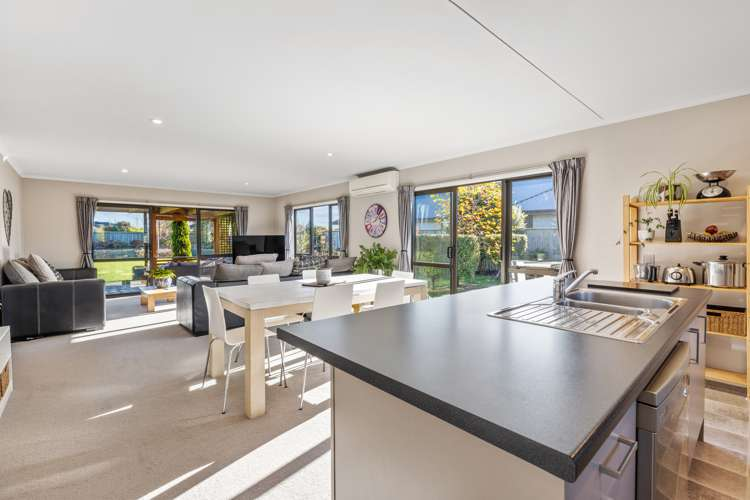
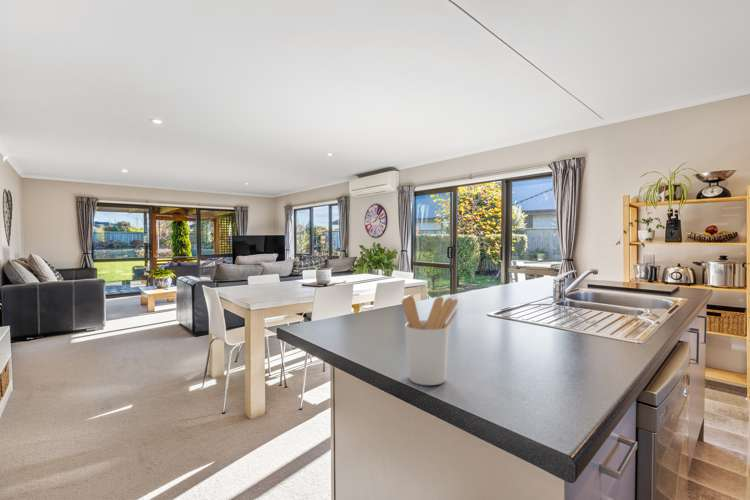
+ utensil holder (433, 336)
